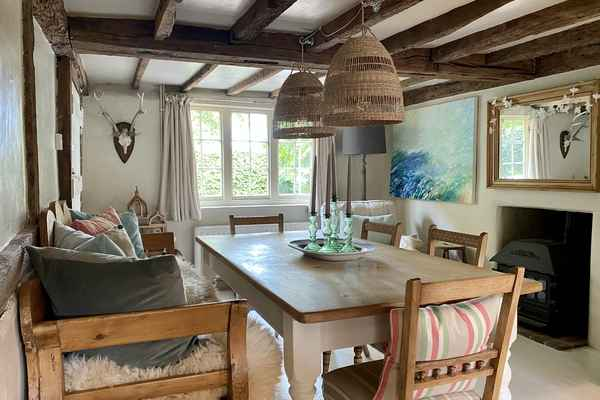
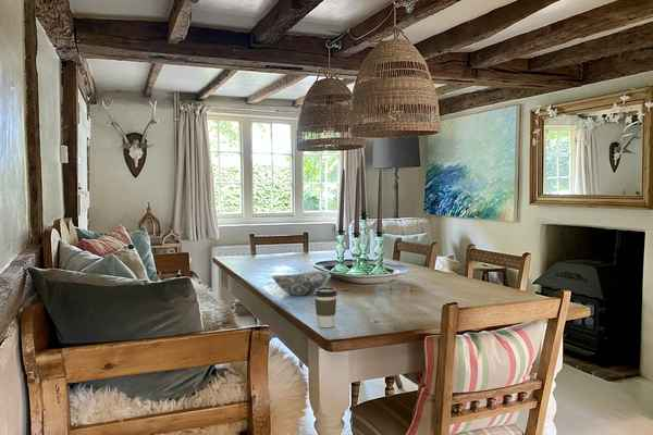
+ coffee cup (325, 307)
+ decorative bowl (300, 284)
